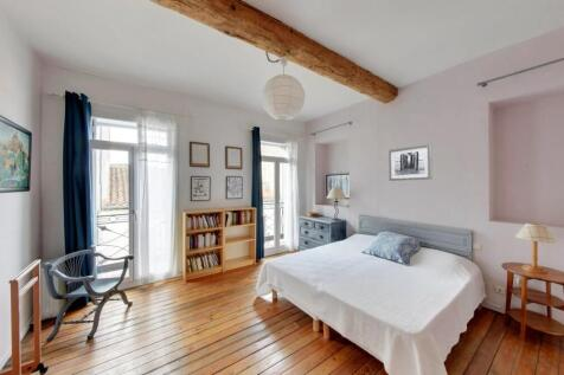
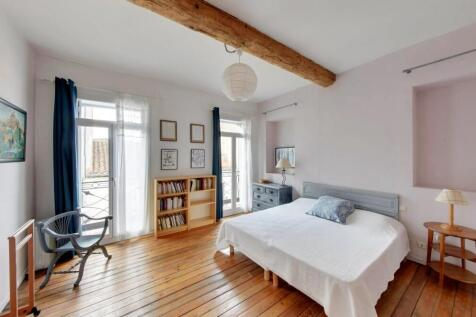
- wall art (409, 163)
